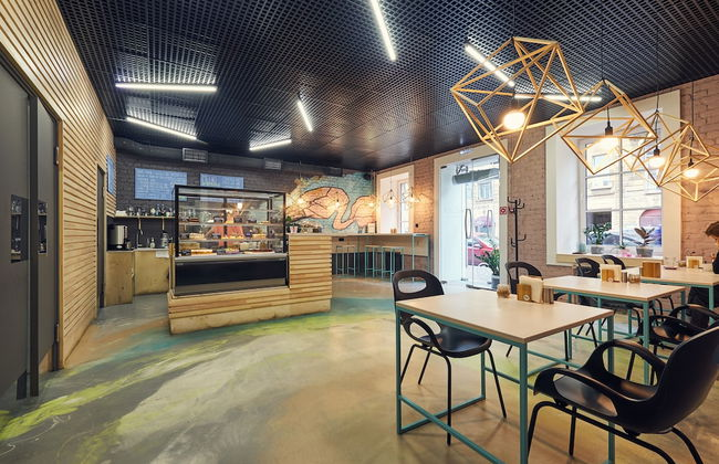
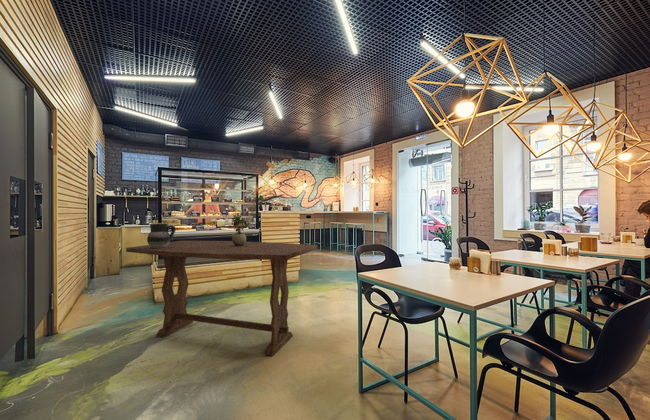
+ dining table (224, 318)
+ ceramic jug (161, 235)
+ potted plant (240, 229)
